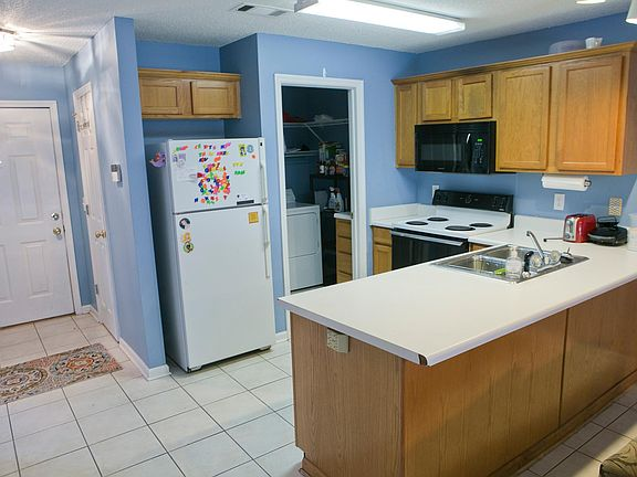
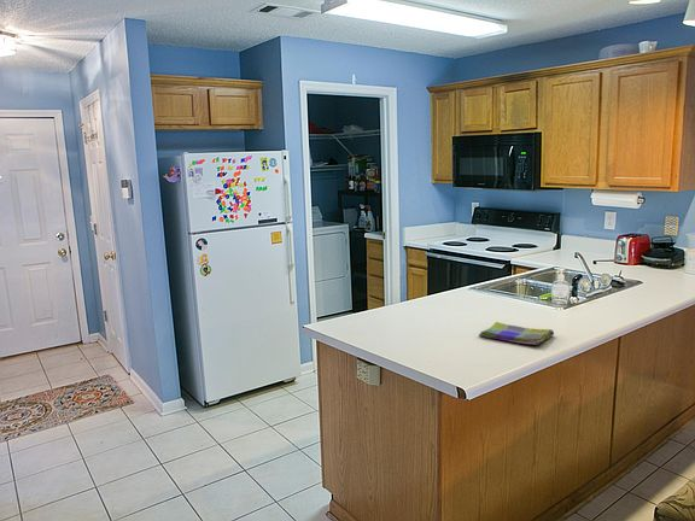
+ dish towel (516, 332)
